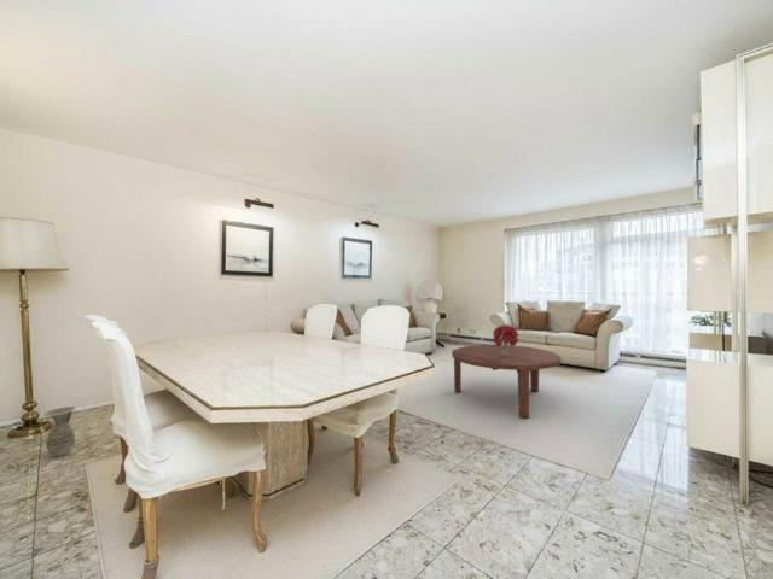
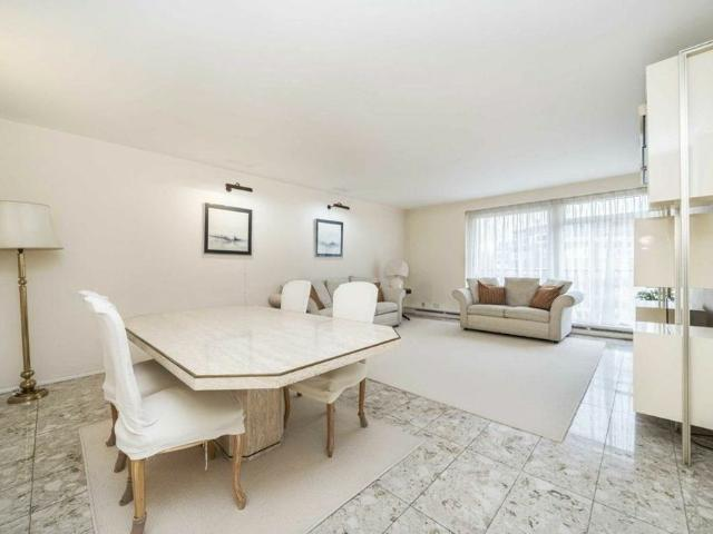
- coffee table (504, 368)
- ceramic jug (60, 432)
- bouquet (504, 339)
